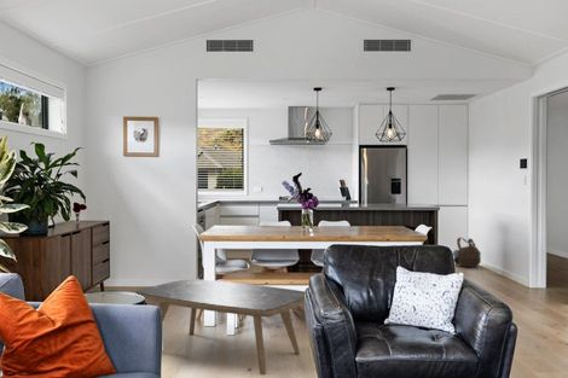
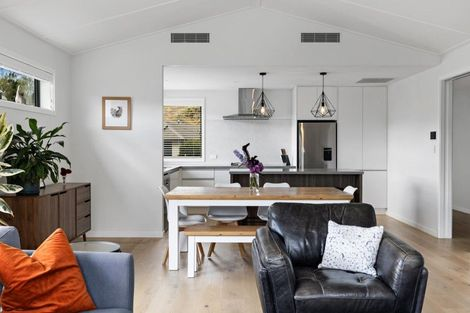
- coffee table (222, 312)
- backpack (469, 252)
